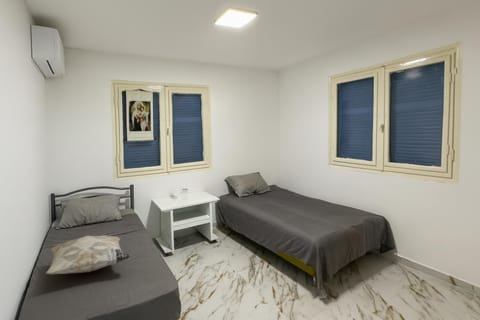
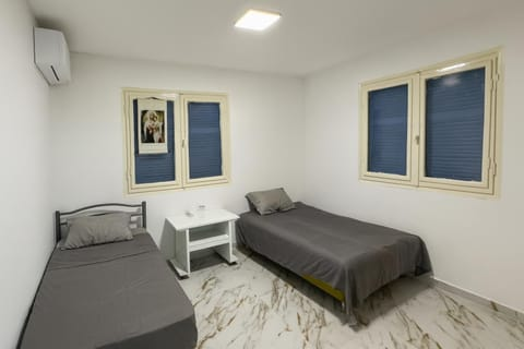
- decorative pillow (88, 253)
